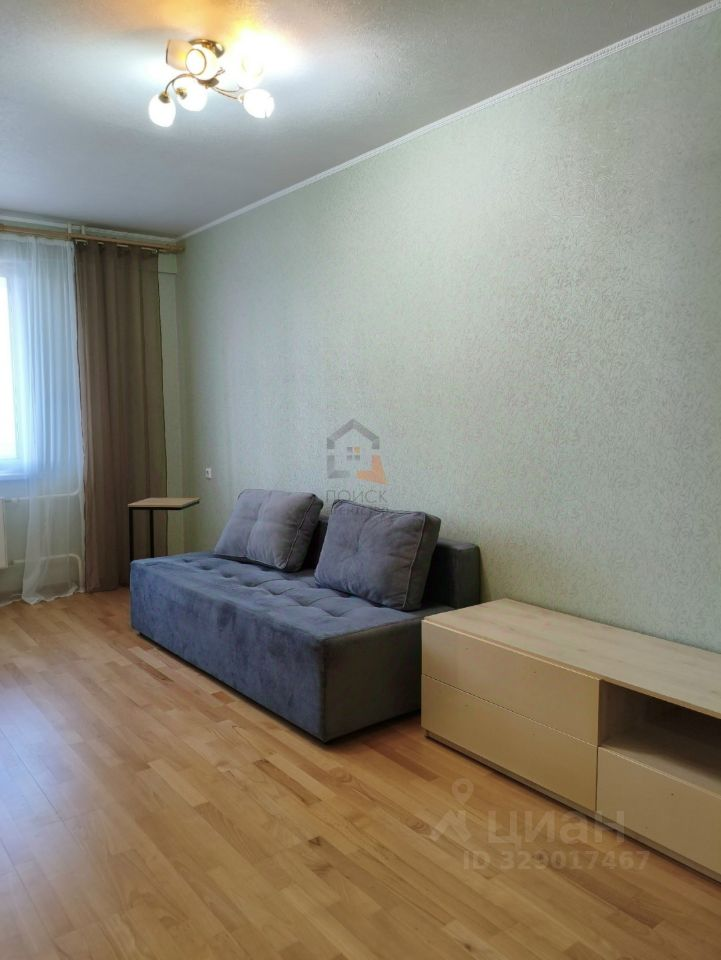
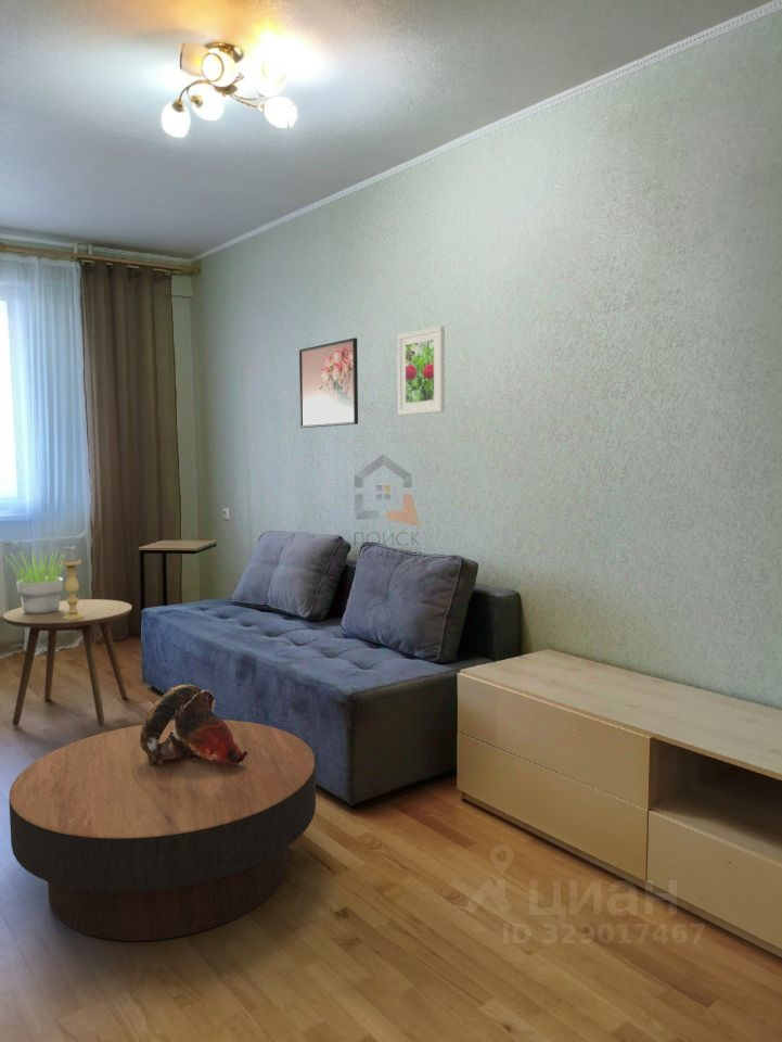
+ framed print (326, 385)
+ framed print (420, 371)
+ potted plant (39, 581)
+ candle holder (72, 581)
+ decorative bowl (196, 724)
+ side table (87, 659)
+ coffee table (171, 819)
